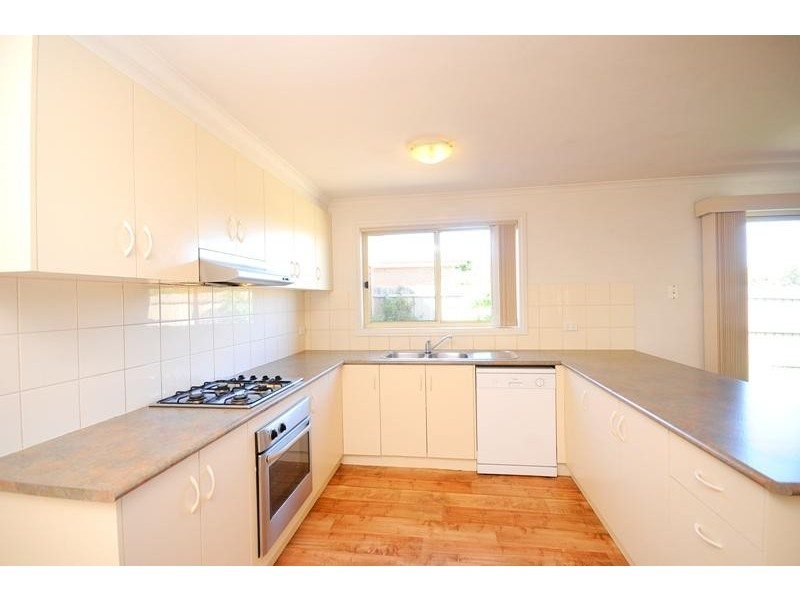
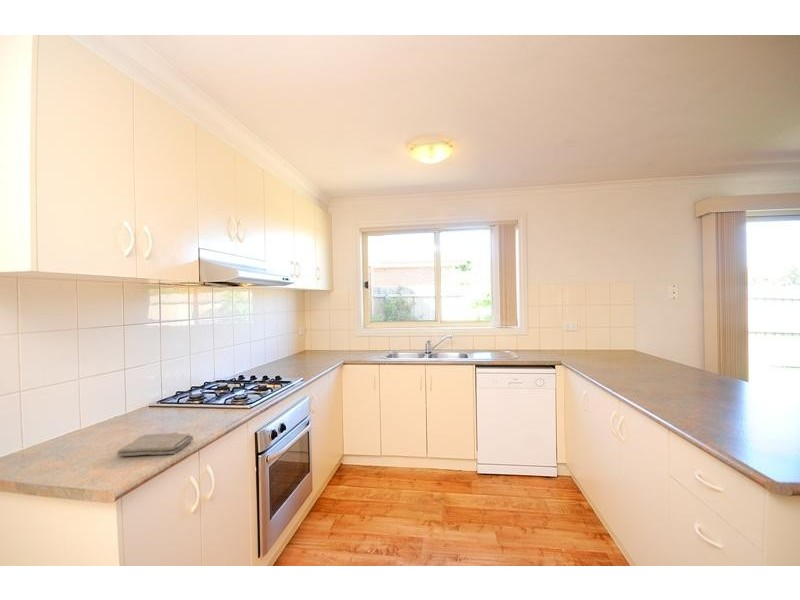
+ washcloth (157, 443)
